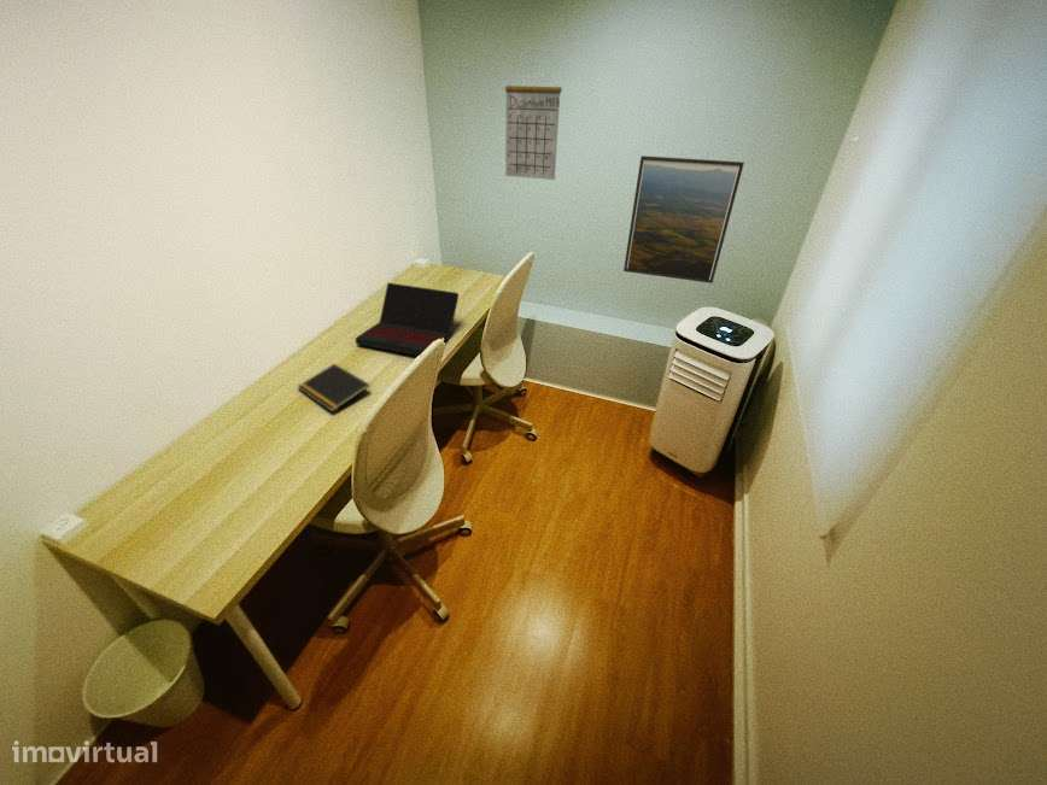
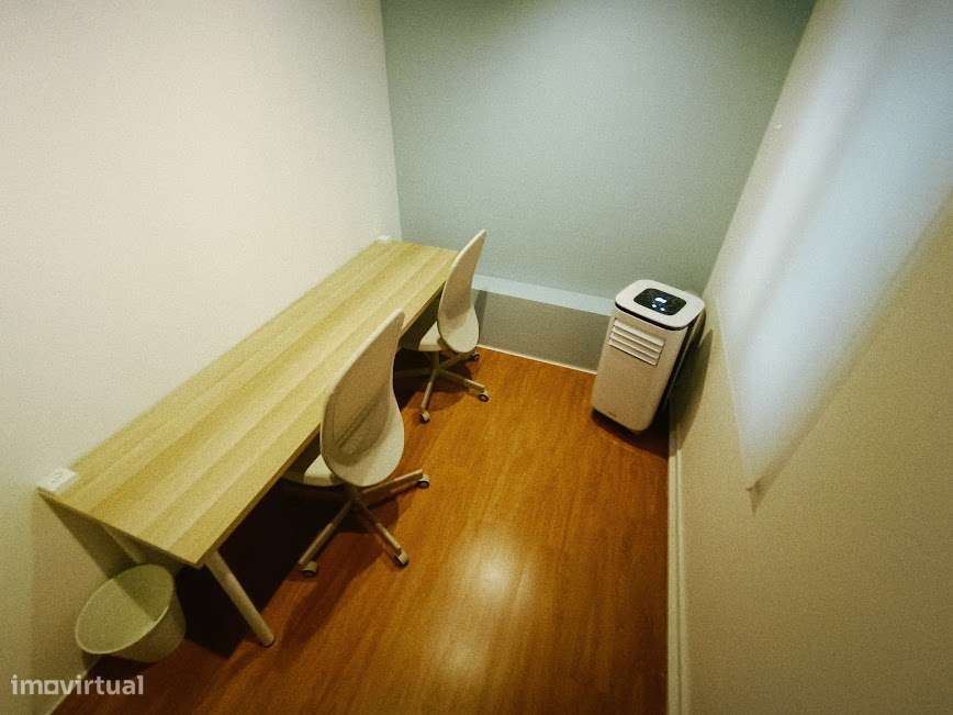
- laptop (408, 317)
- notepad (333, 386)
- calendar (531, 123)
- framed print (678, 221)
